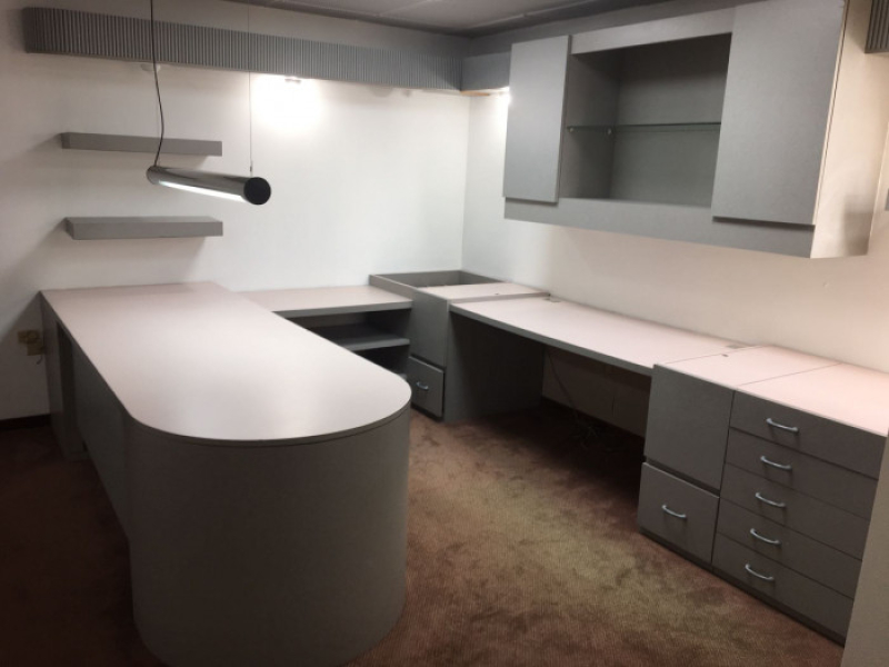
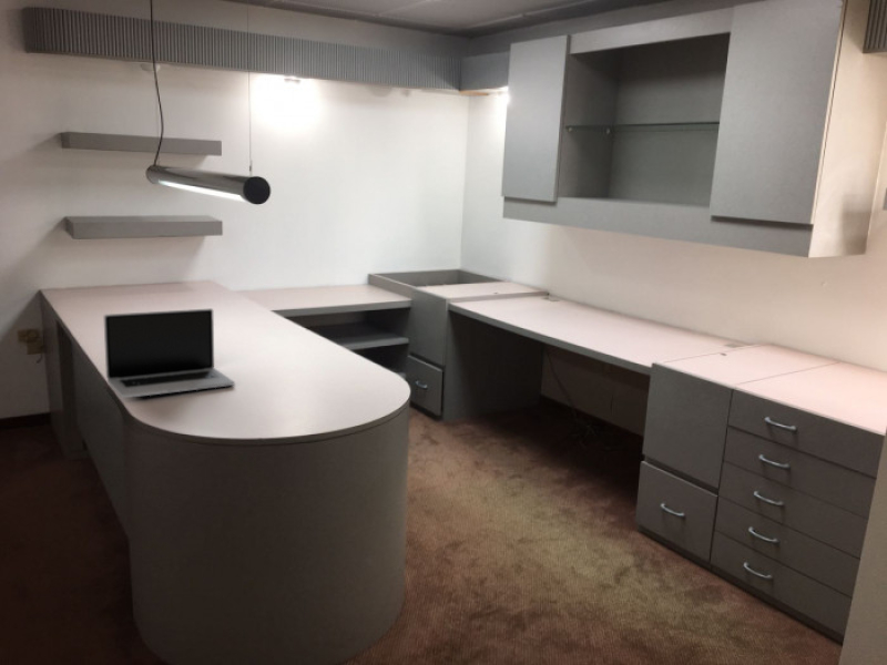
+ laptop (170, 350)
